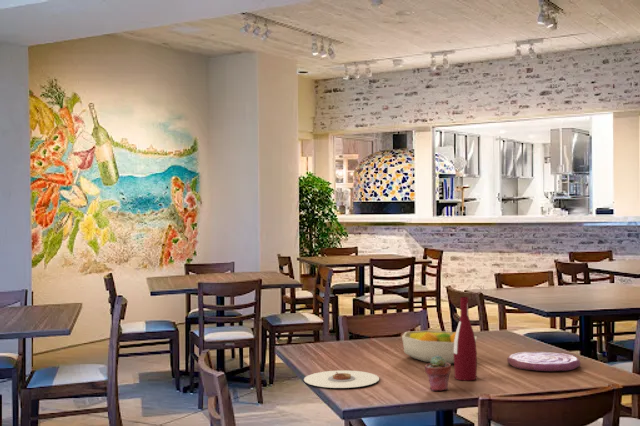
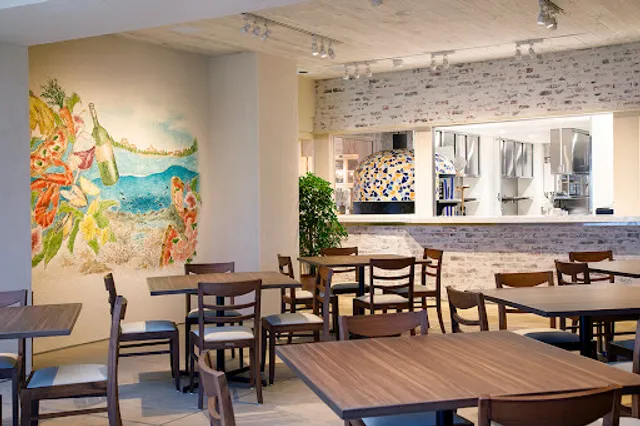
- potted succulent (438, 372)
- fruit bowl (439, 342)
- plate (341, 376)
- alcohol (464, 337)
- plate (543, 360)
